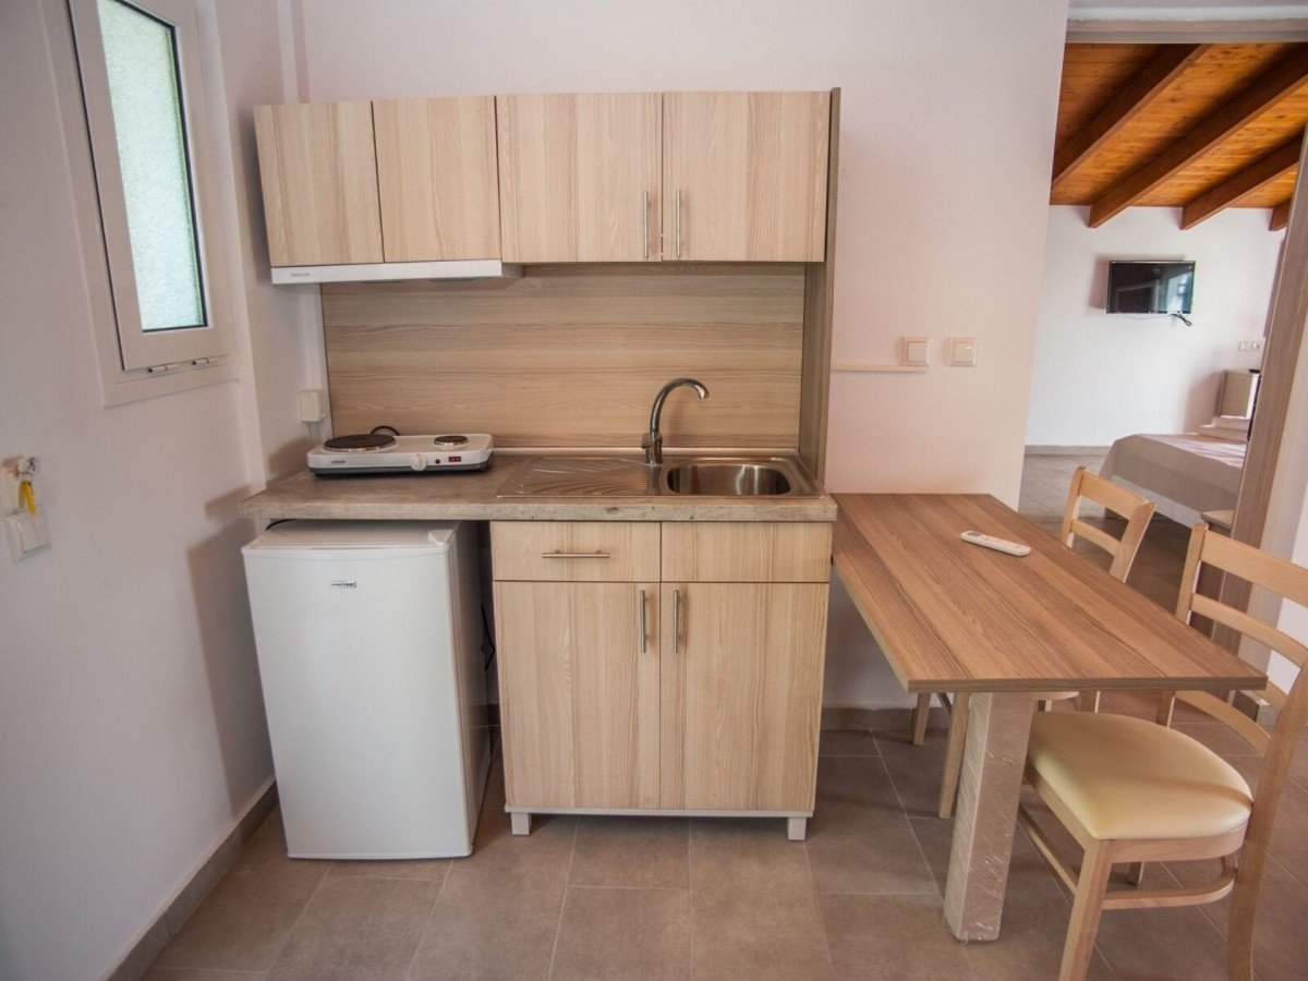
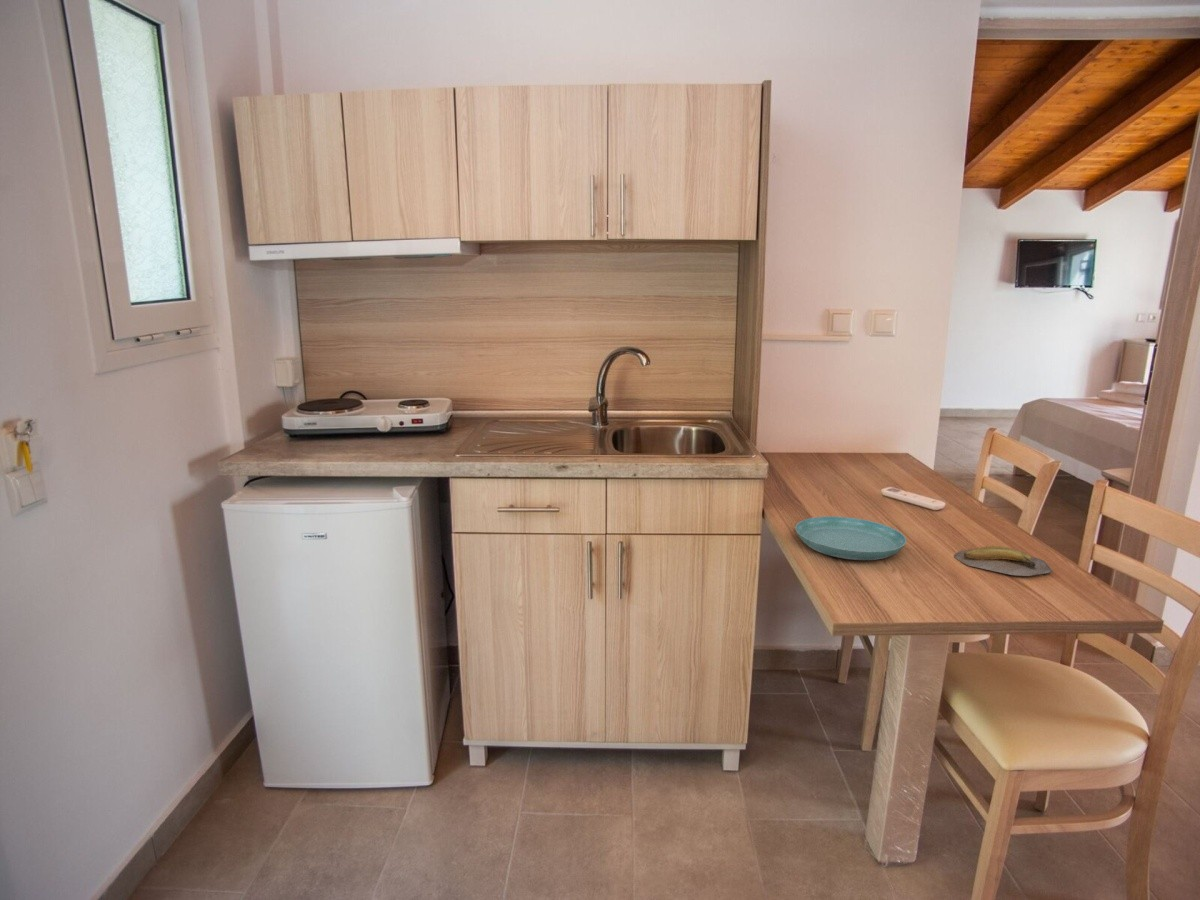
+ banana (1002, 556)
+ saucer (849, 538)
